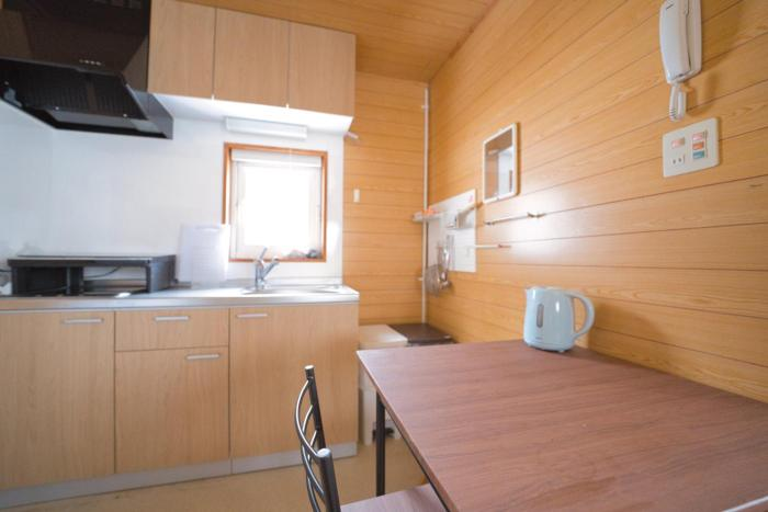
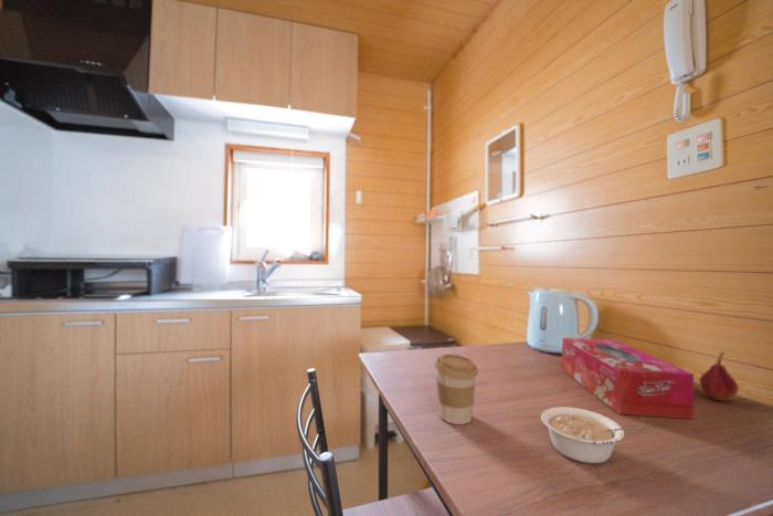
+ coffee cup (455, 387)
+ fruit (718, 375)
+ legume (582, 432)
+ tissue box (615, 370)
